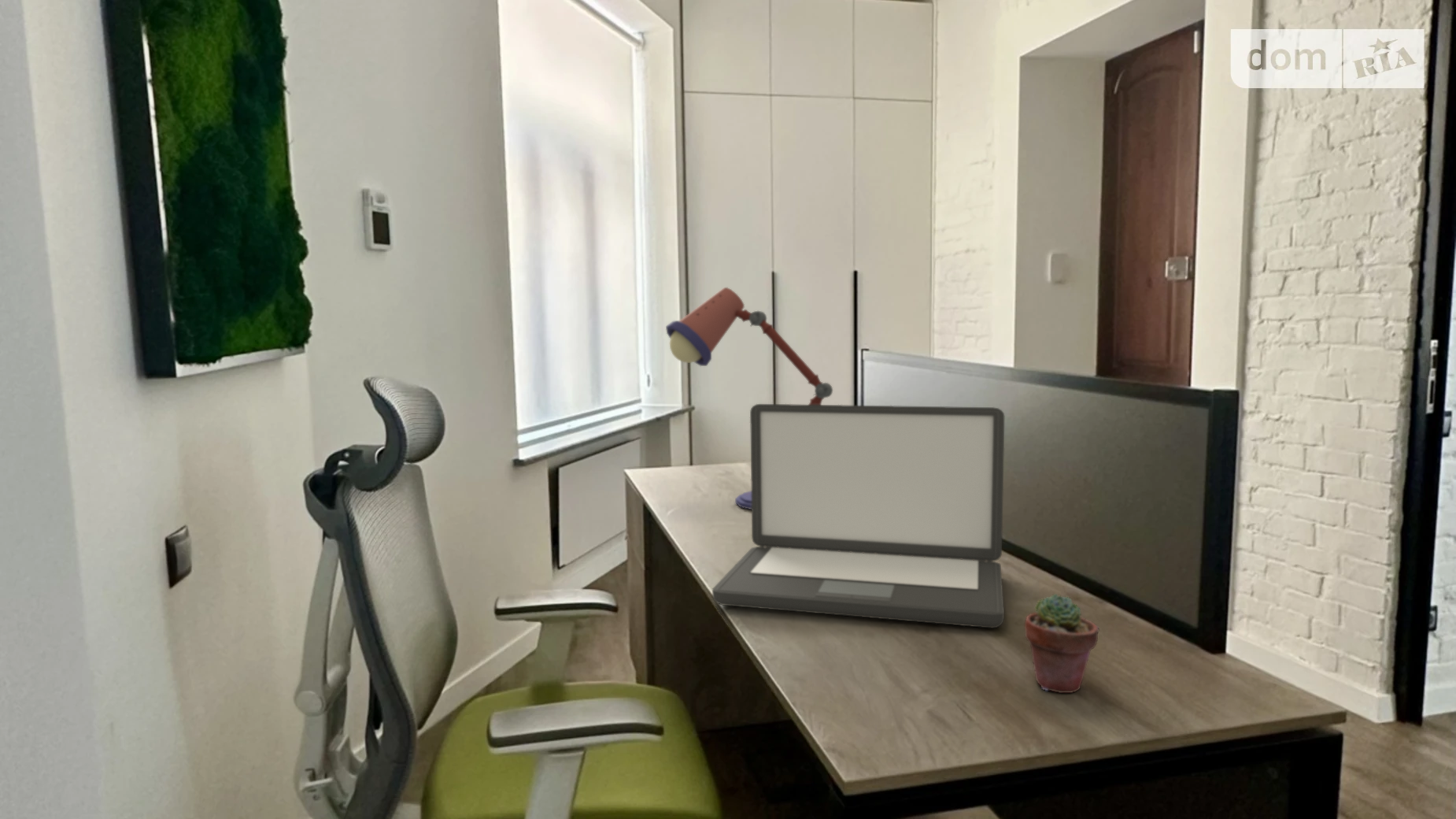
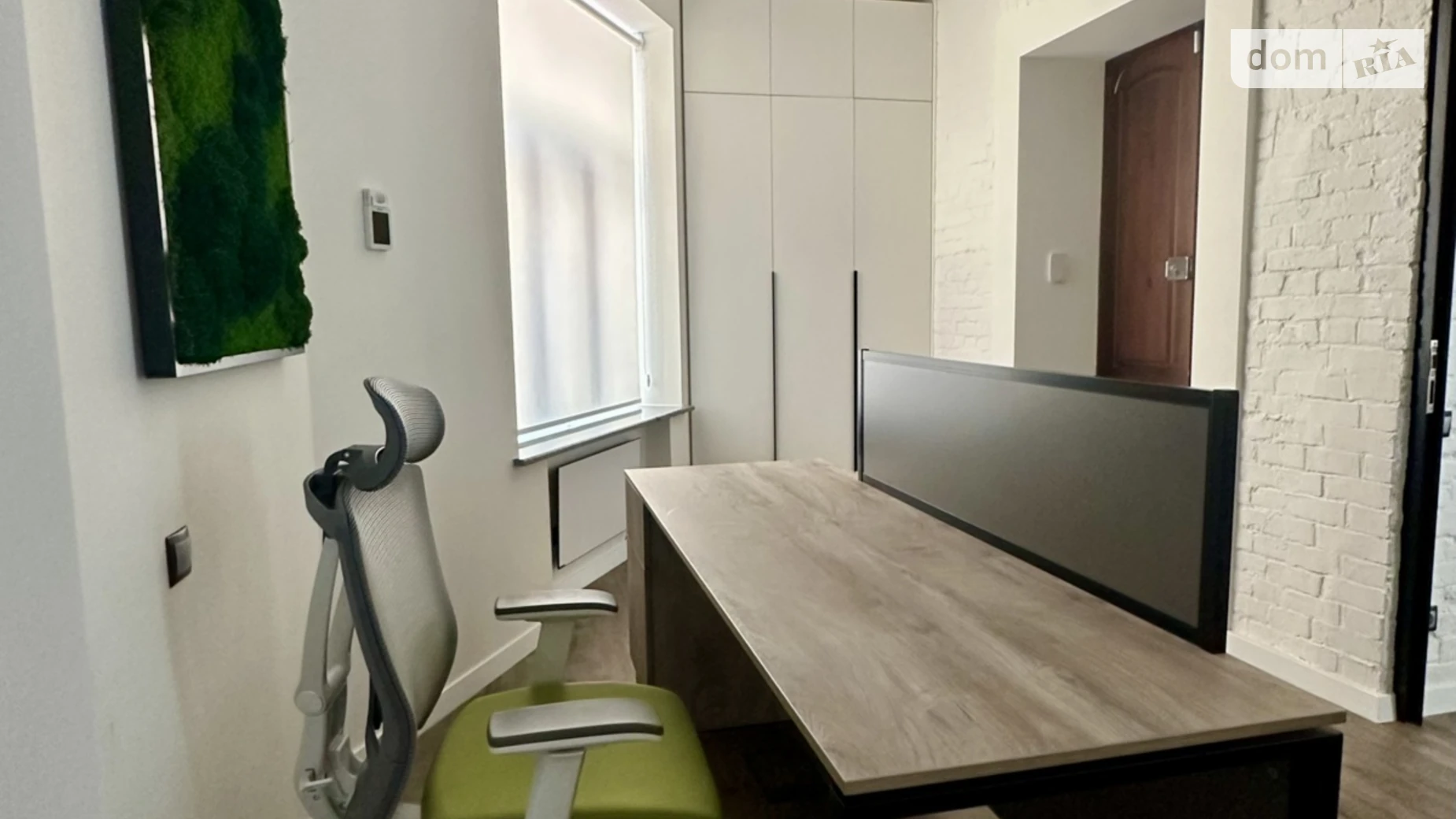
- potted succulent (1060, 639)
- desk lamp (708, 364)
- laptop (862, 502)
